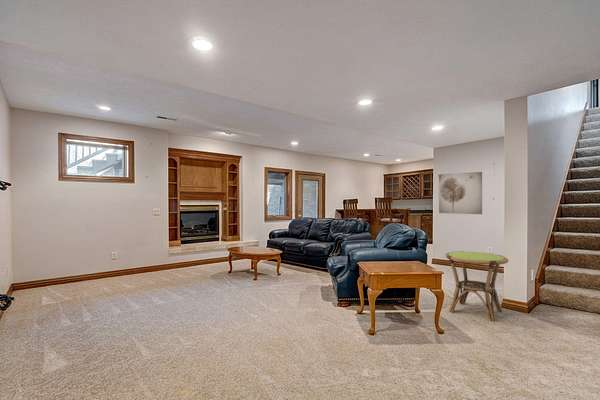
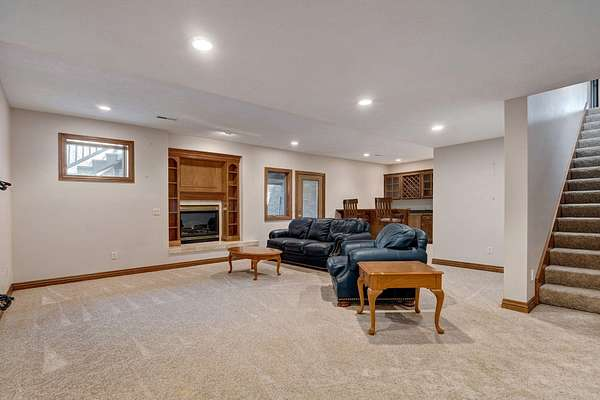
- side table (475, 283)
- wall art (459, 193)
